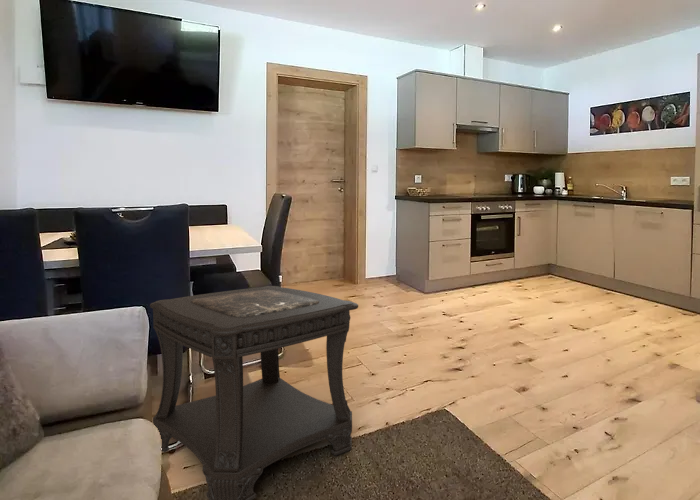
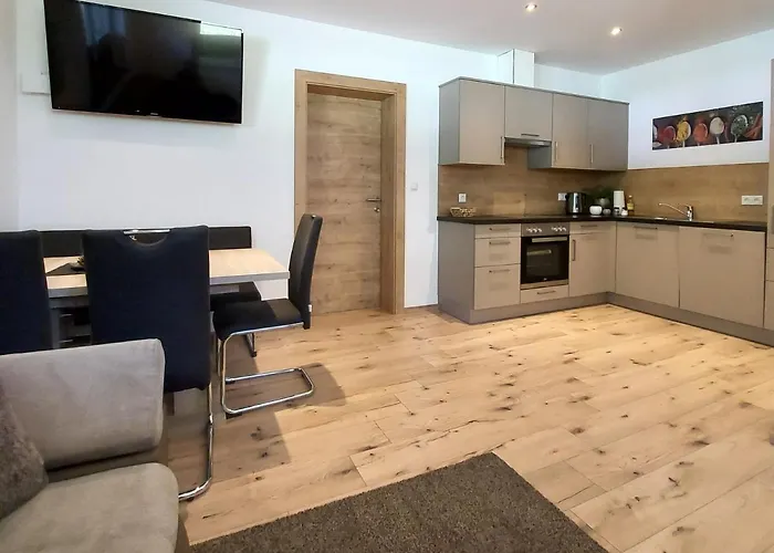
- side table (261, 369)
